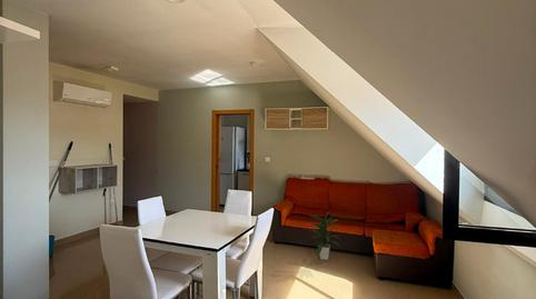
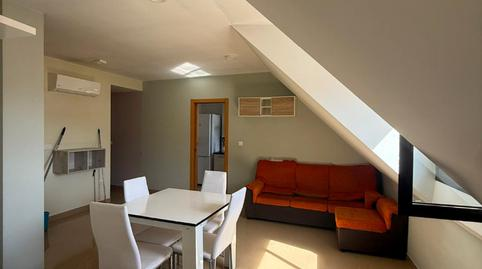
- indoor plant (322, 235)
